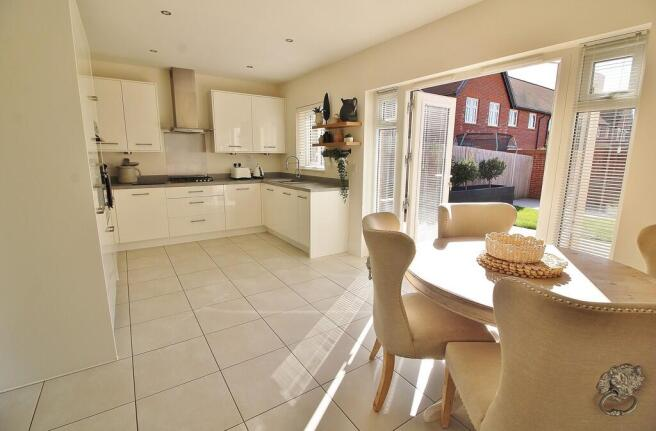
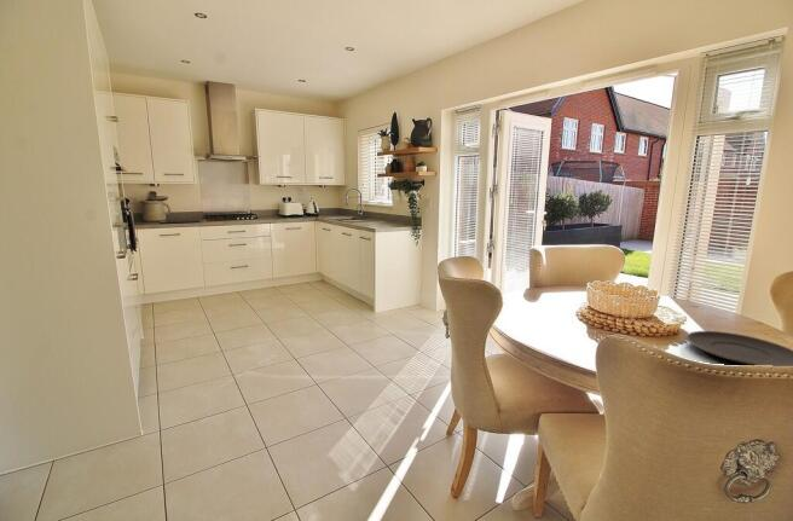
+ plate (741, 349)
